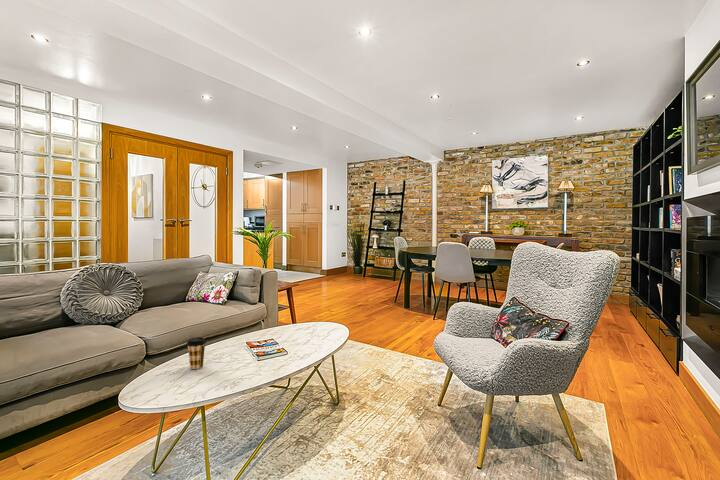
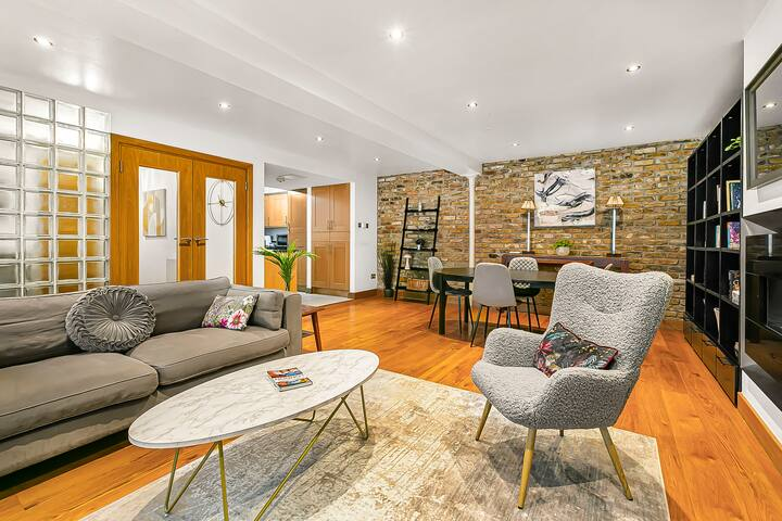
- coffee cup (196, 353)
